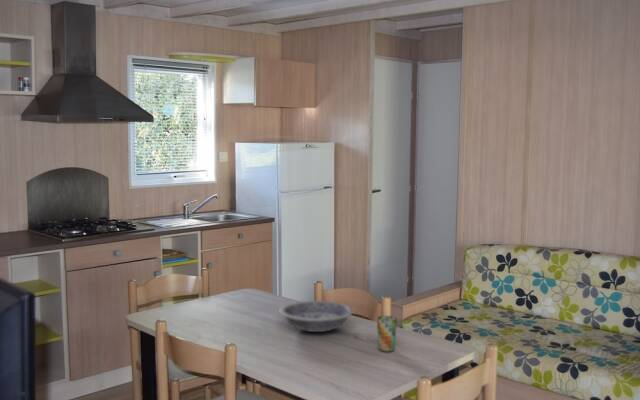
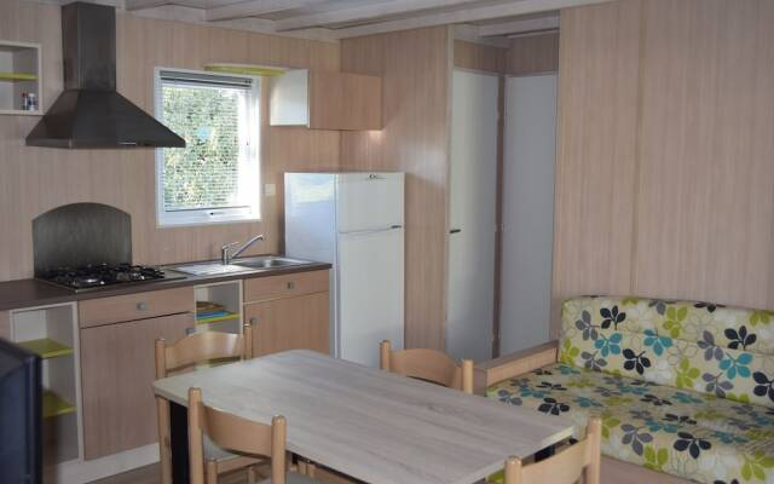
- cup (386, 334)
- bowl (316, 319)
